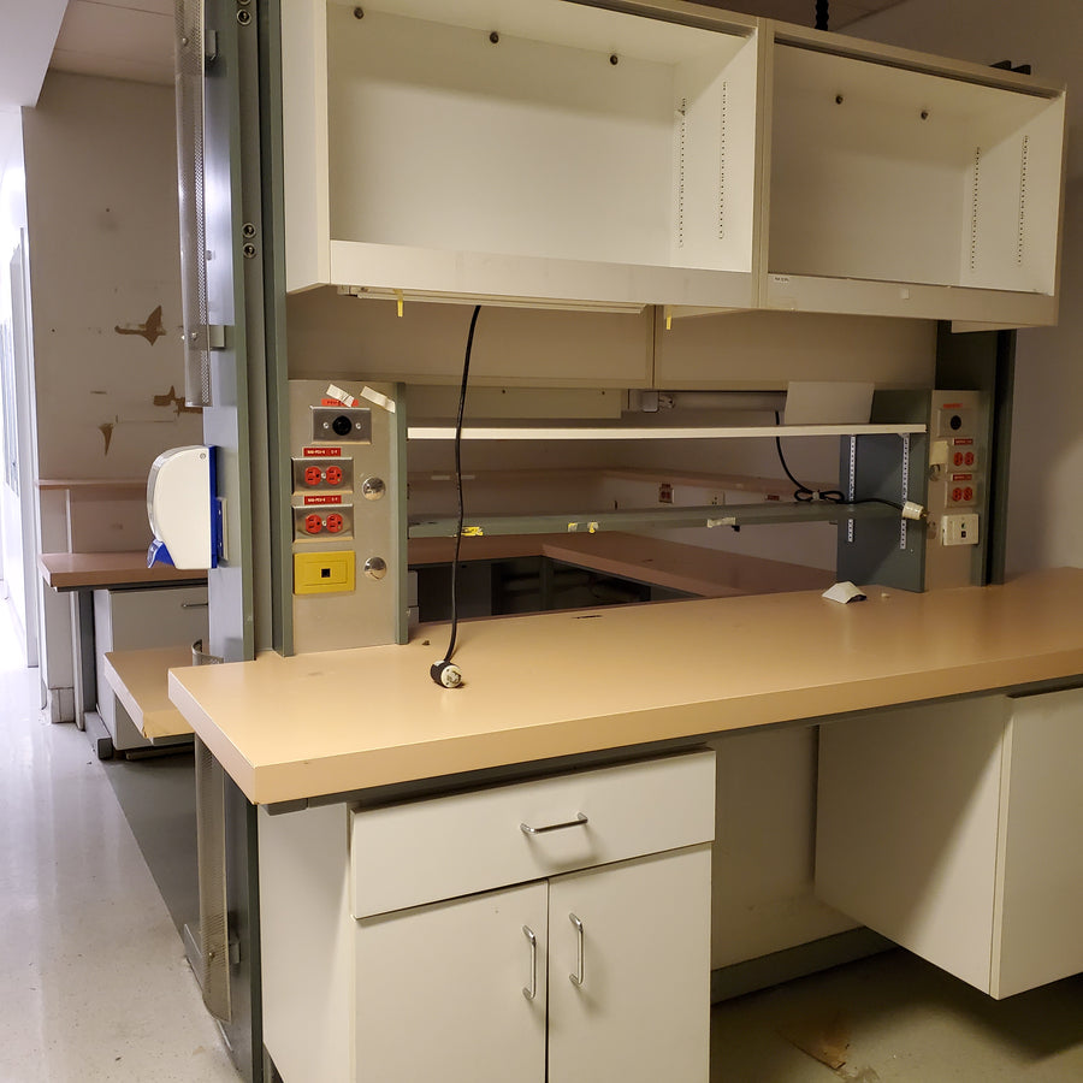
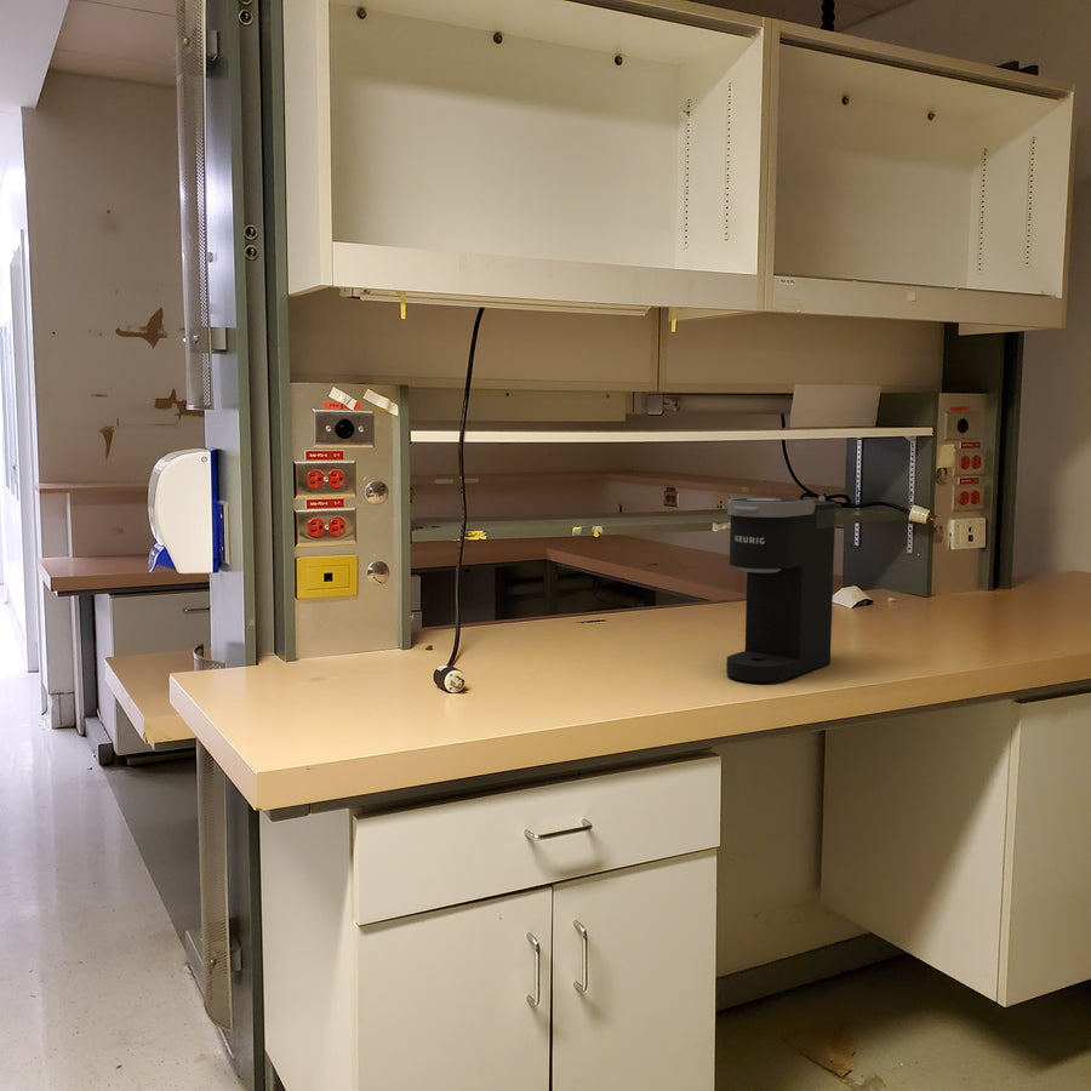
+ coffee maker (781, 583)
